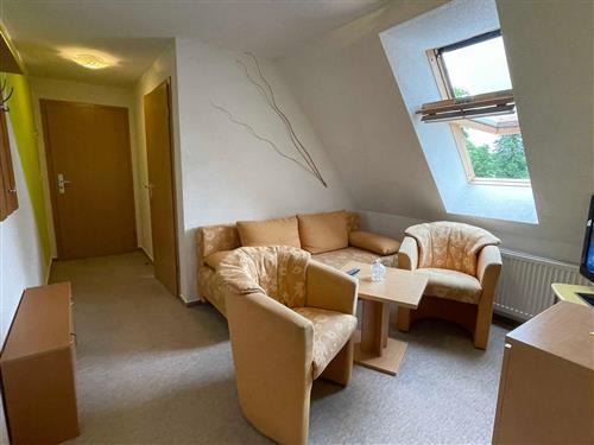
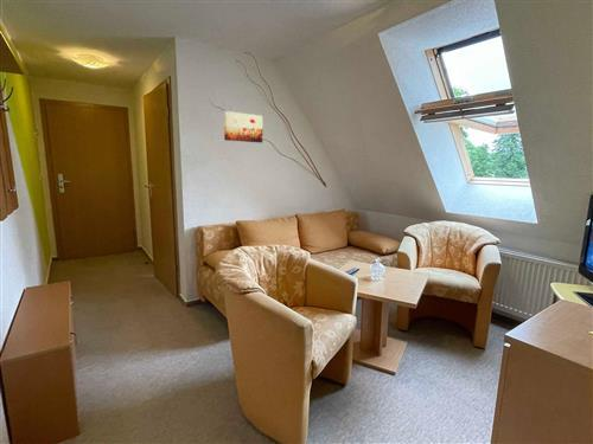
+ wall art (243, 127)
